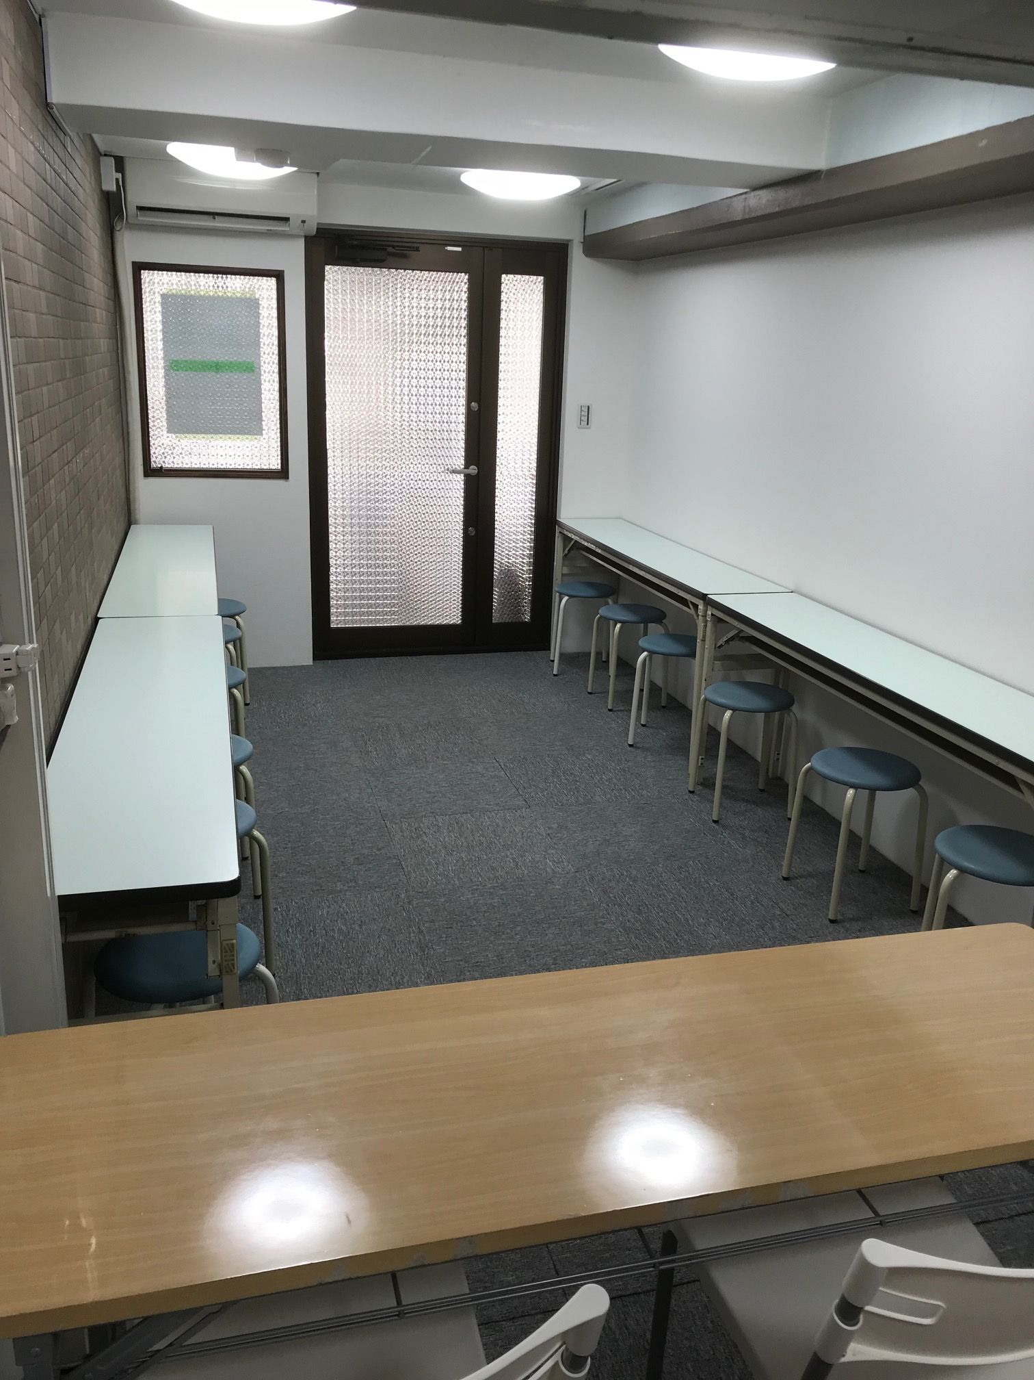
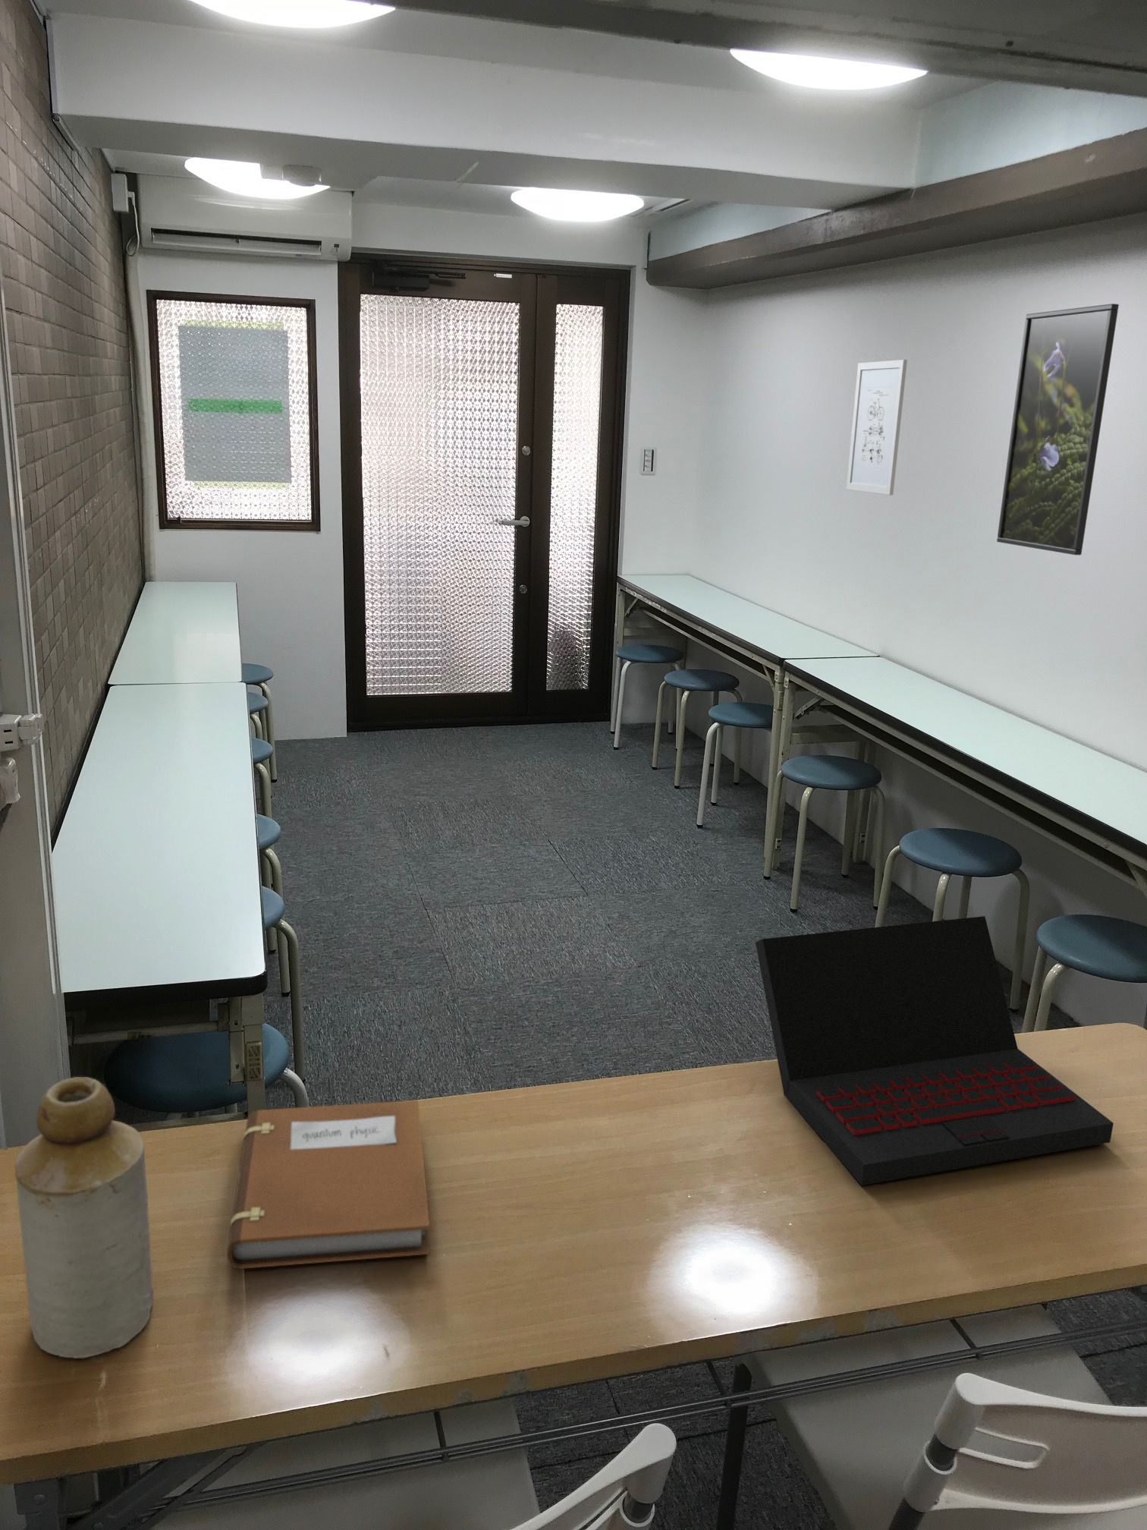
+ bottle (84, 1205)
+ notebook (331, 1173)
+ laptop (925, 1032)
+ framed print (1053, 431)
+ wall art (875, 428)
